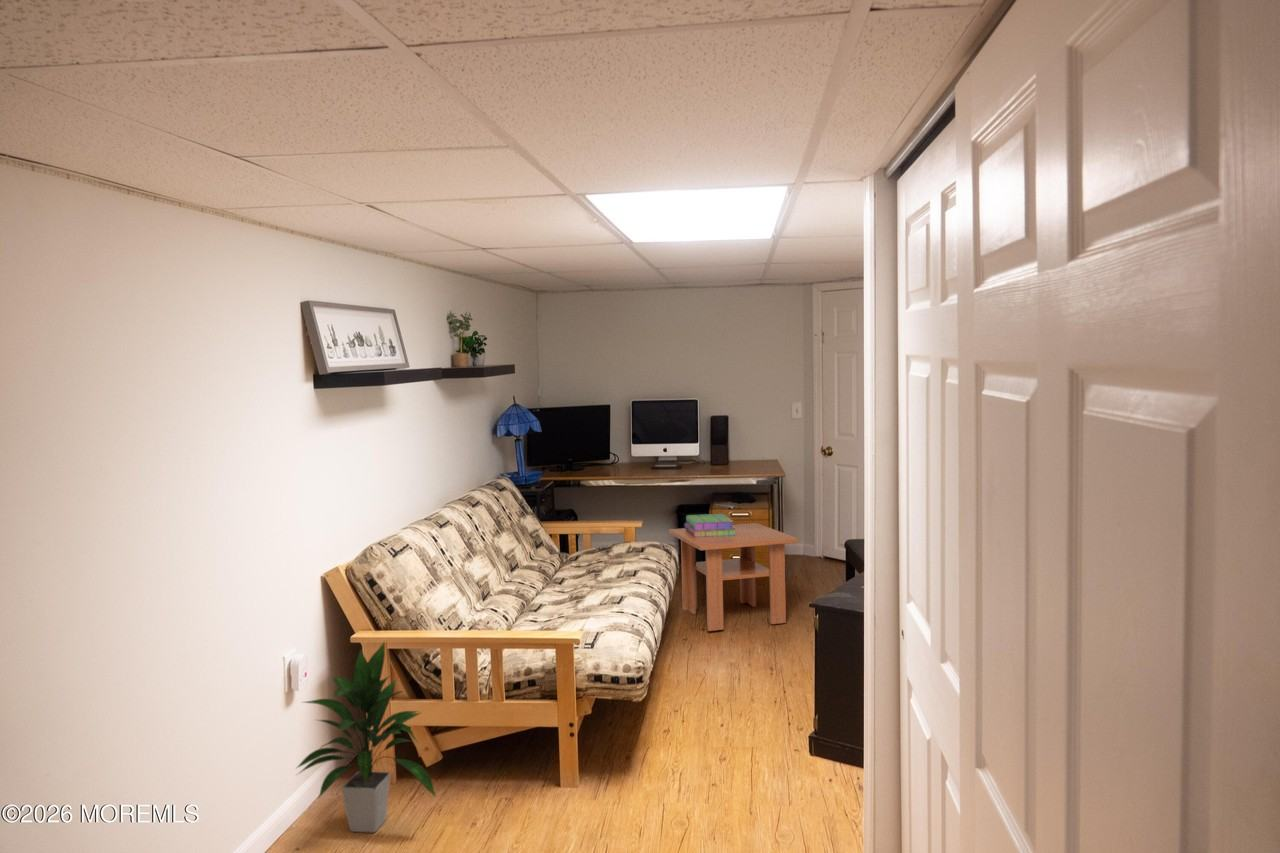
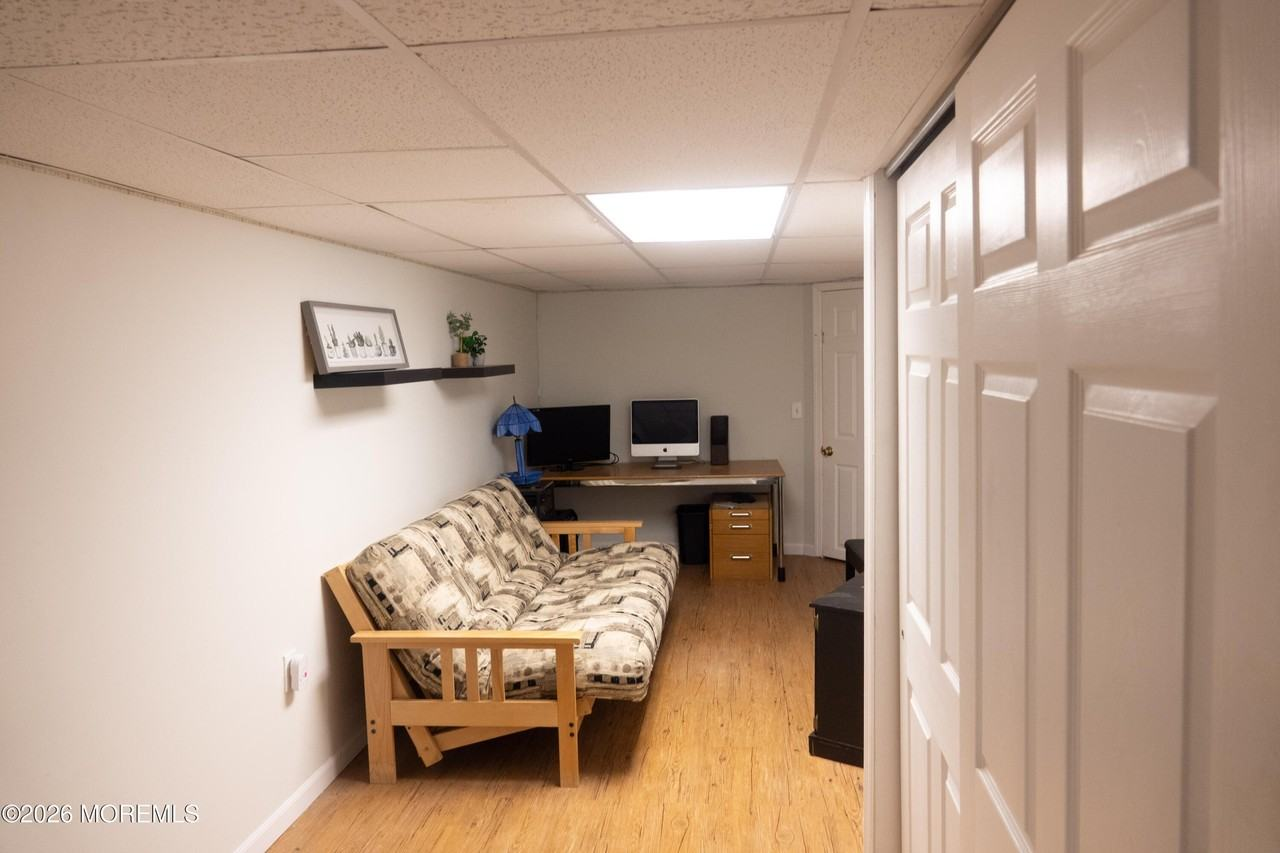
- stack of books (709, 524)
- coffee table (731, 575)
- indoor plant (368, 741)
